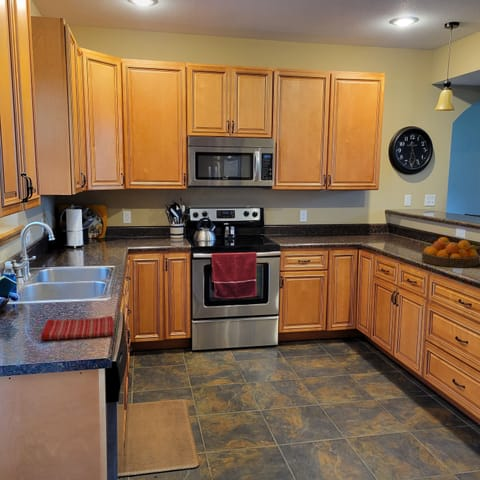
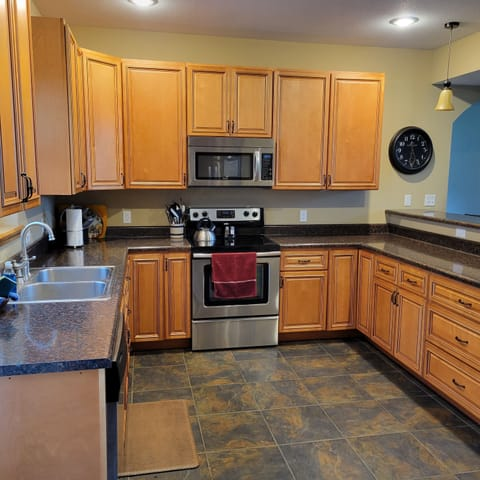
- dish towel (79, 327)
- fruit bowl (450, 250)
